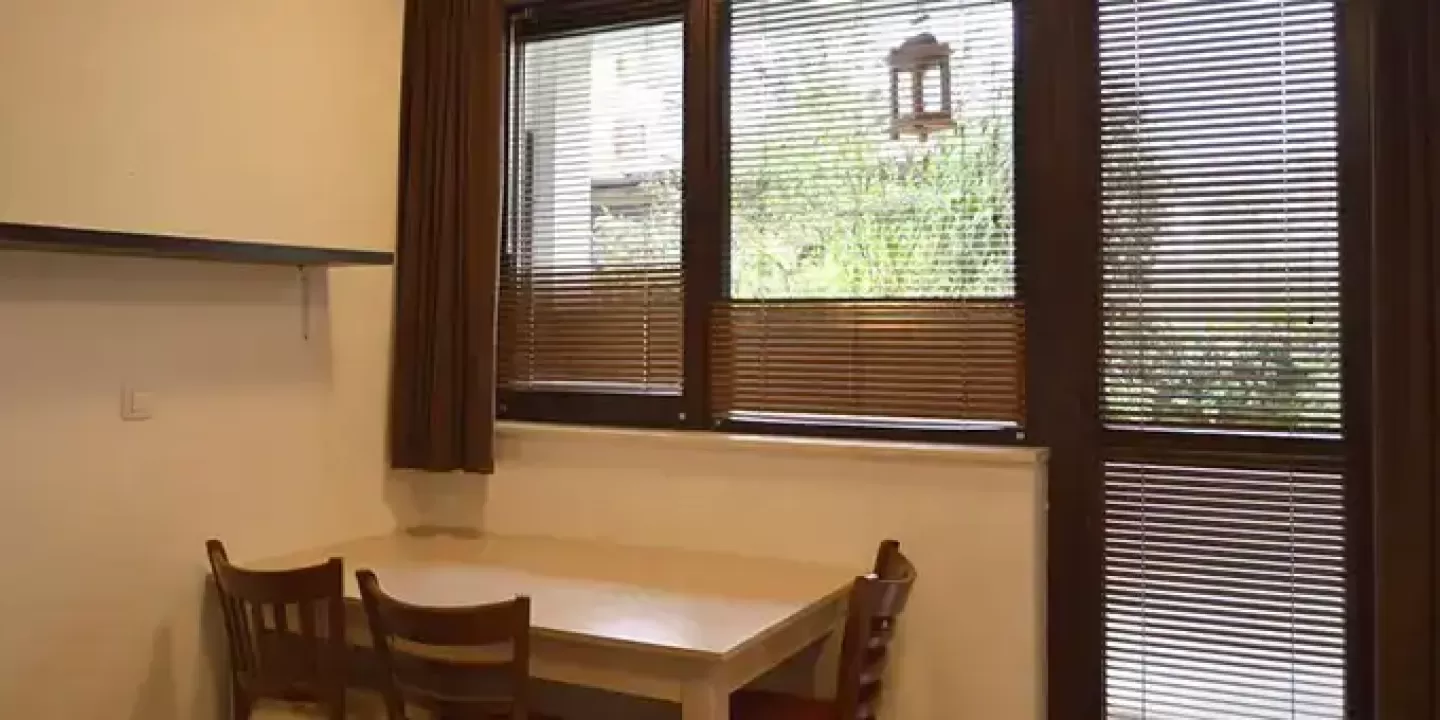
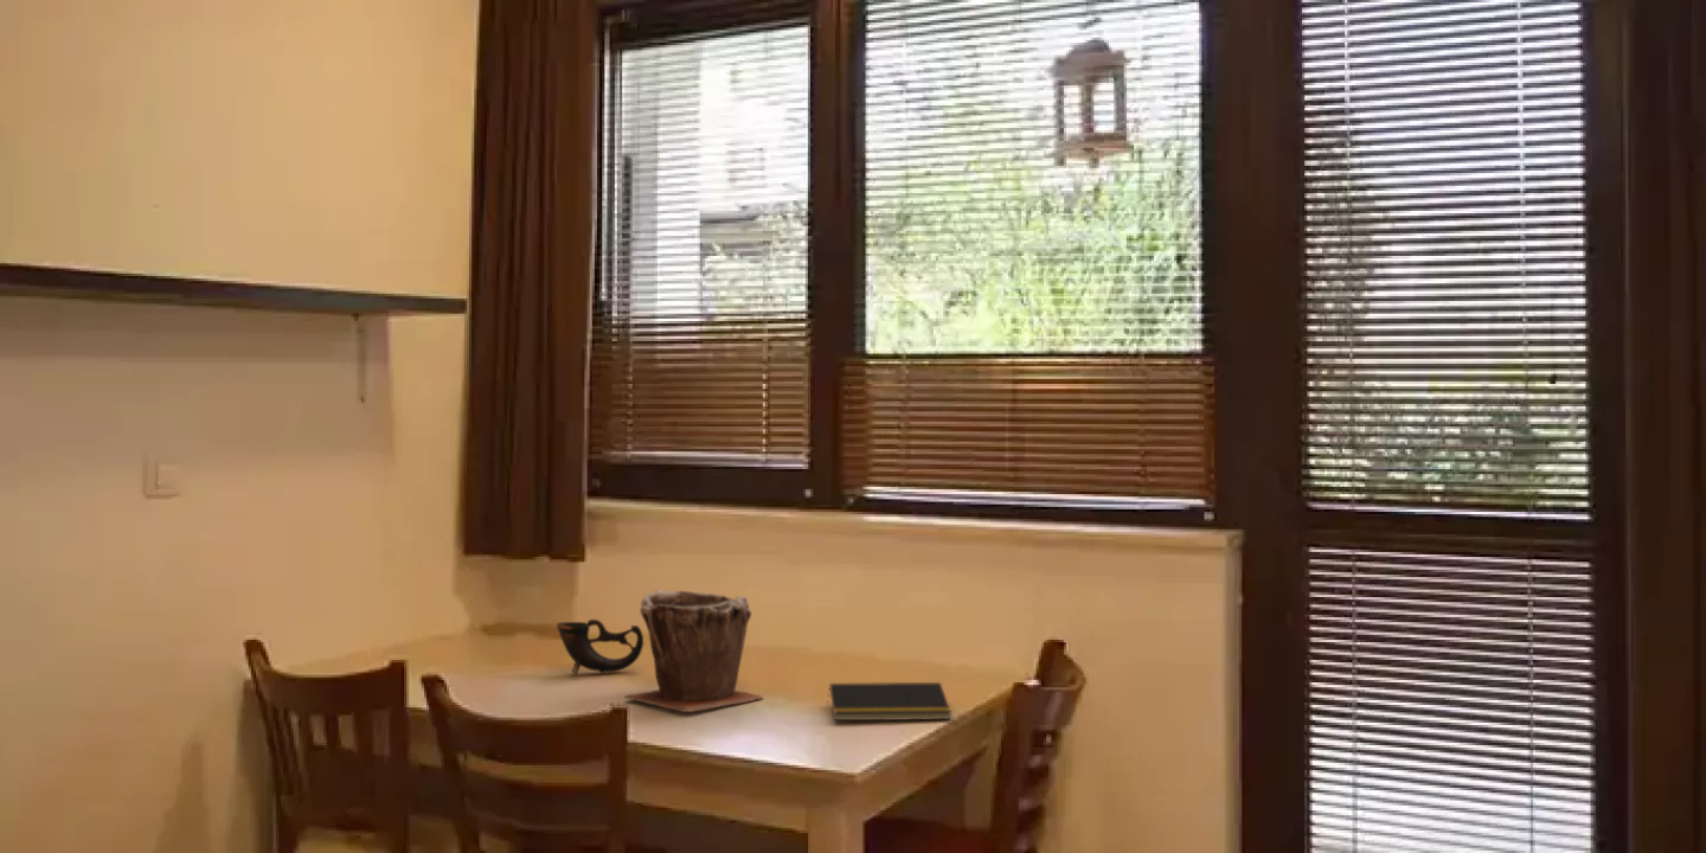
+ notepad (889, 700)
+ plant pot (693, 646)
+ cup (599, 641)
